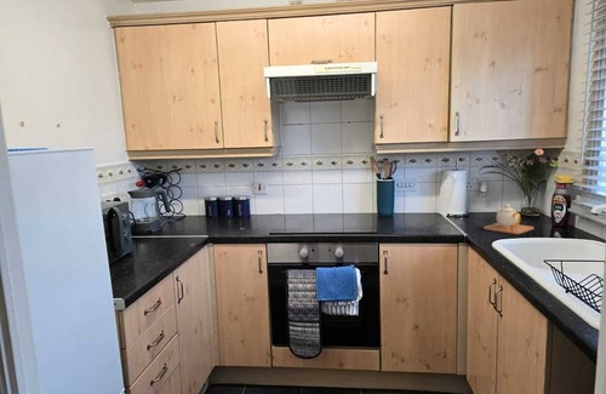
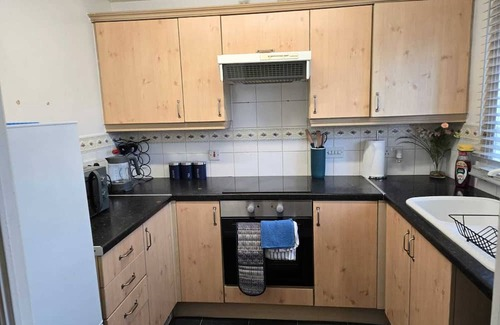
- teapot (508, 216)
